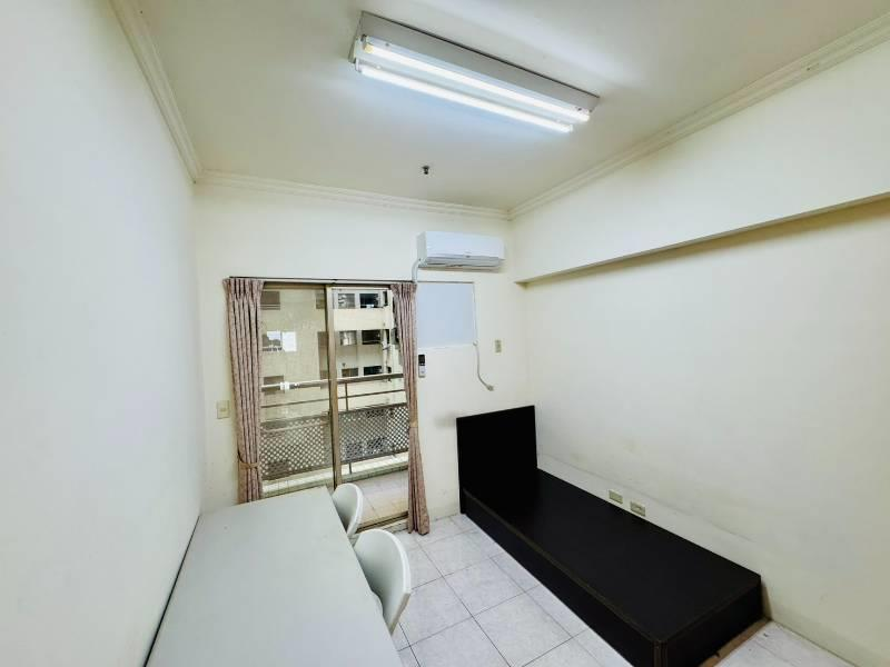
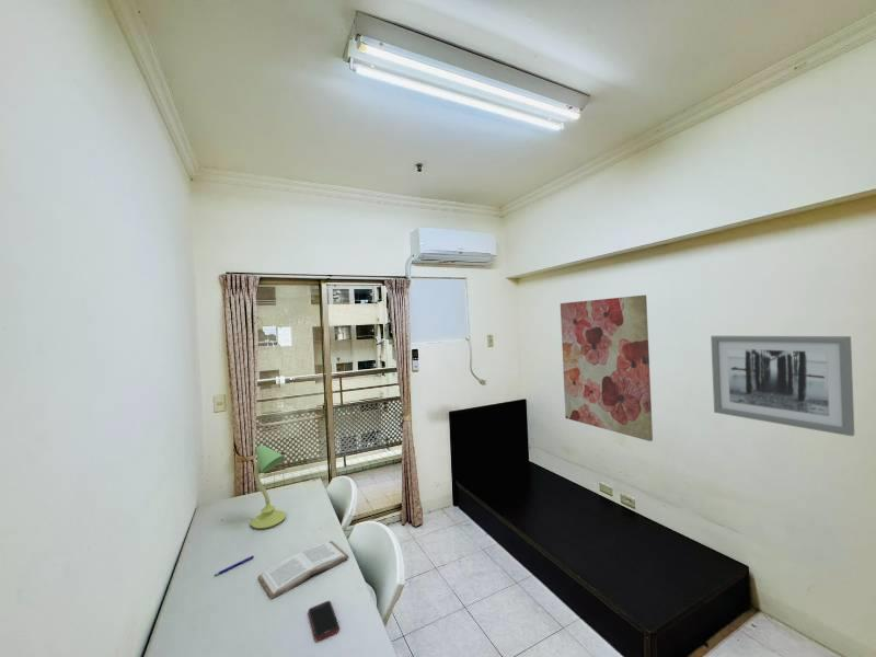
+ cell phone (323, 619)
+ pen (234, 565)
+ table lamp (263, 486)
+ wall art (600, 364)
+ wall art (773, 379)
+ book (304, 564)
